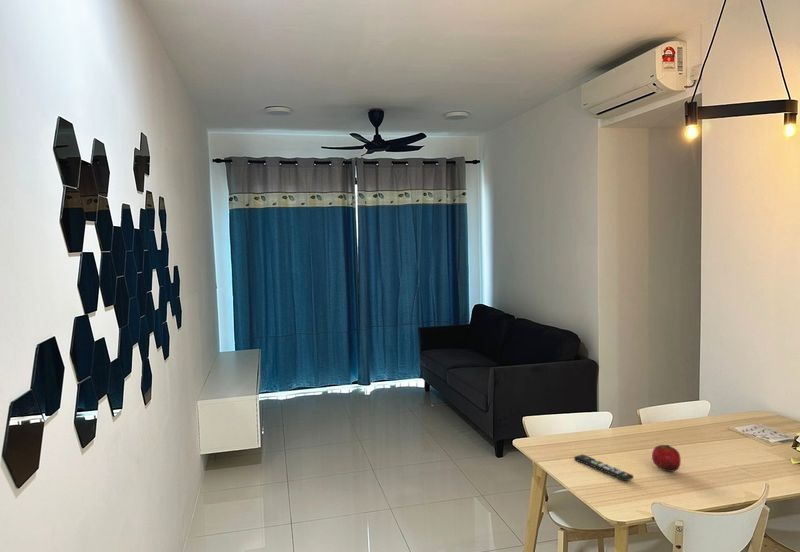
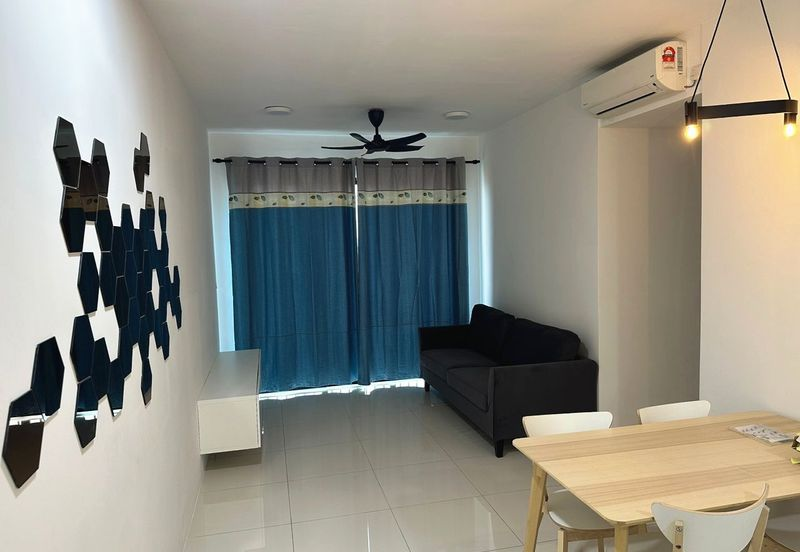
- fruit (666, 456)
- remote control (602, 467)
